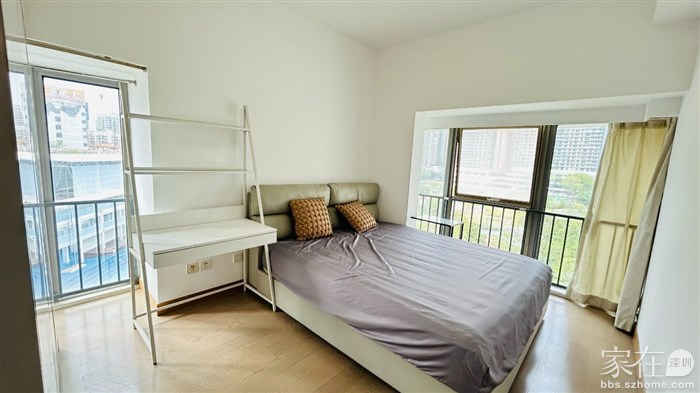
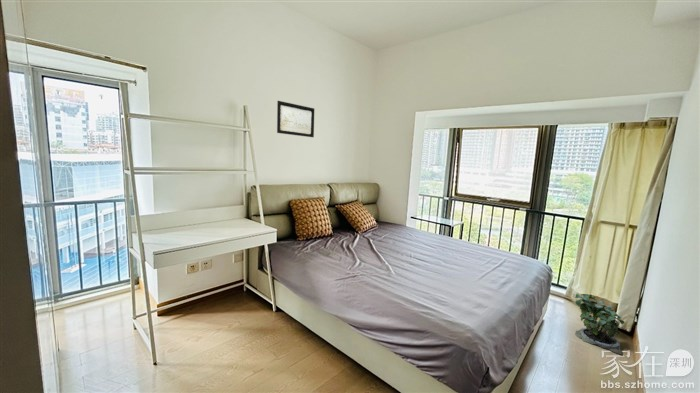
+ wall art (296, 120)
+ potted plant (597, 317)
